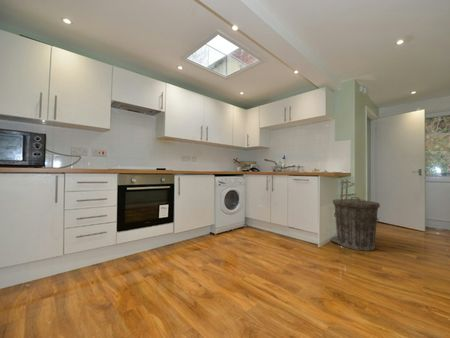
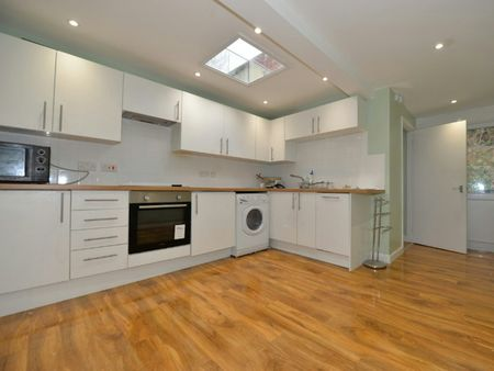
- trash can (355, 220)
